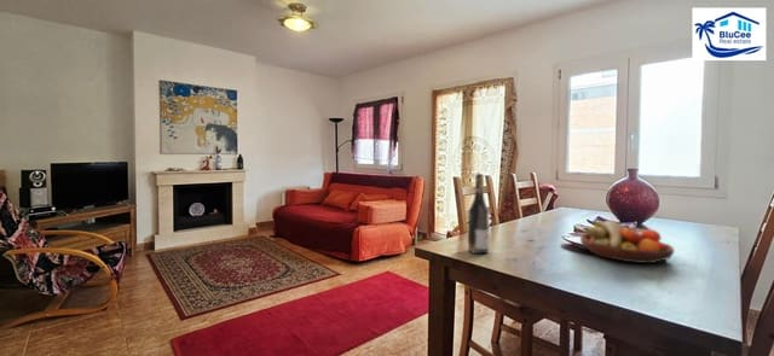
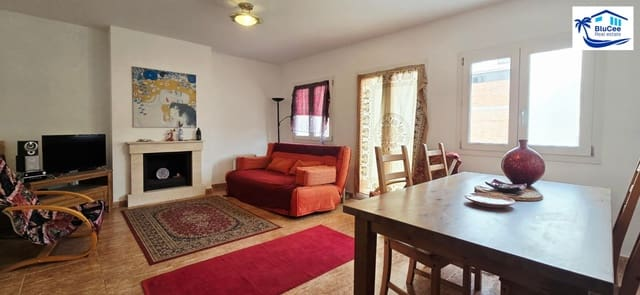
- wine bottle (479, 212)
- fruit bowl (623, 238)
